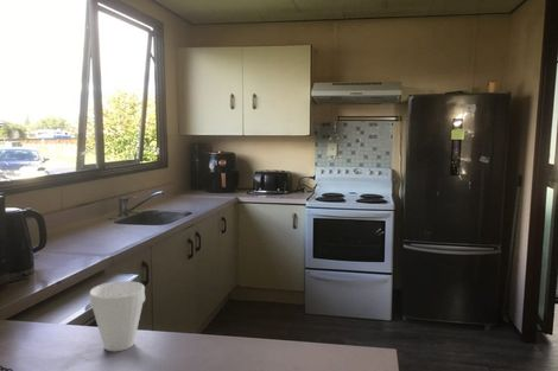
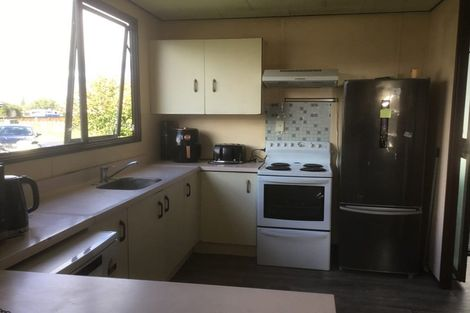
- cup (118, 316)
